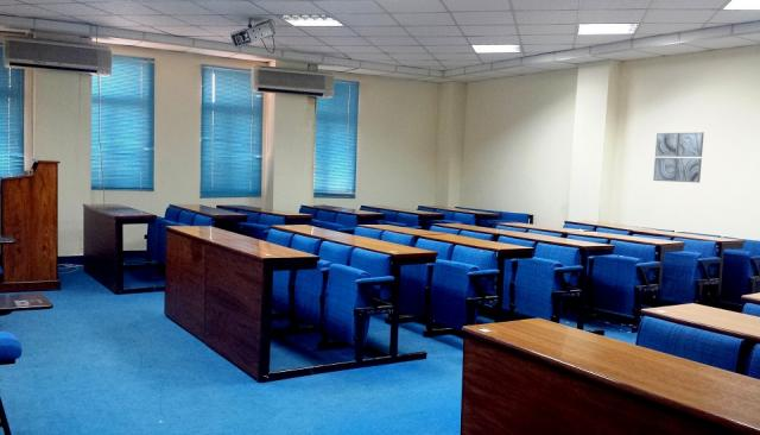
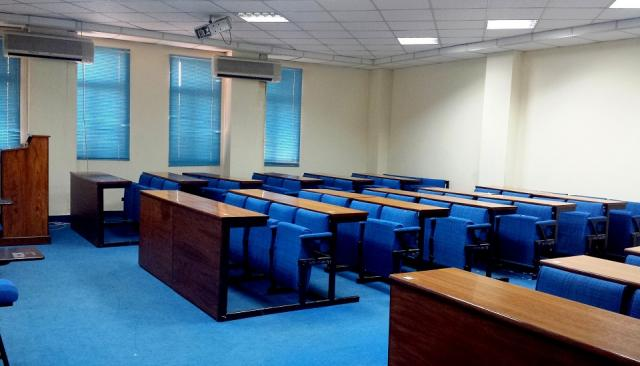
- wall art (677, 156)
